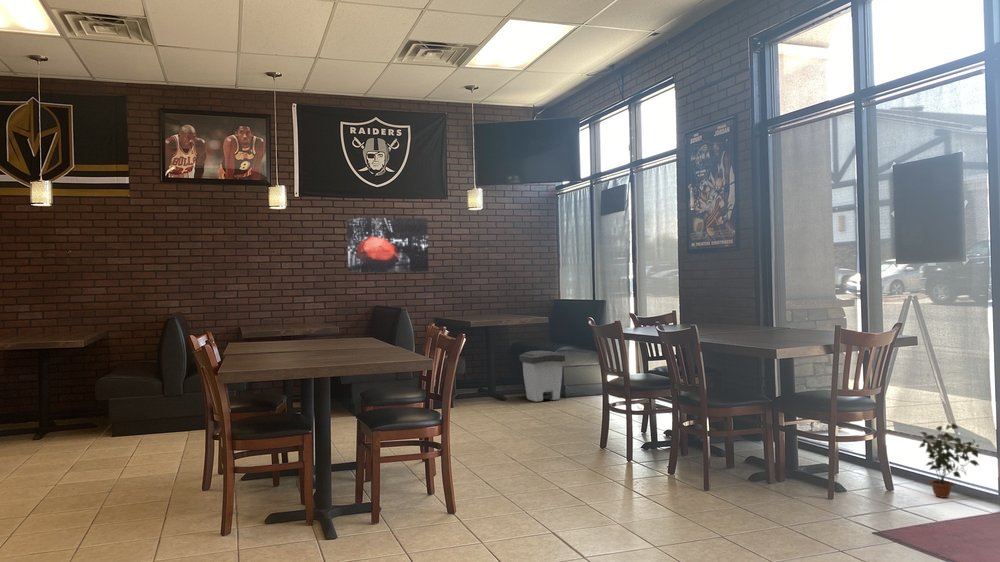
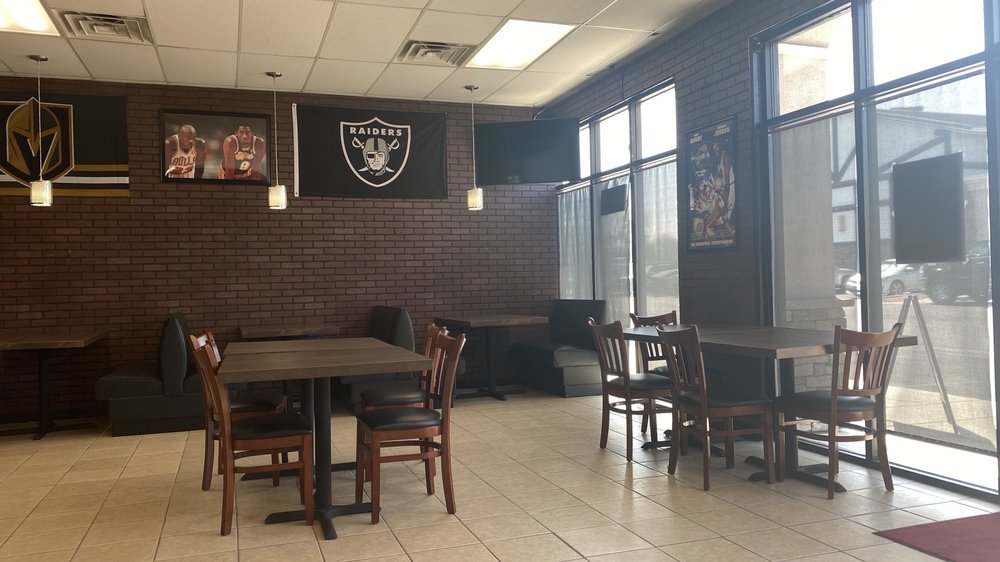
- trash can (542, 375)
- potted plant (941, 460)
- wall art (388, 245)
